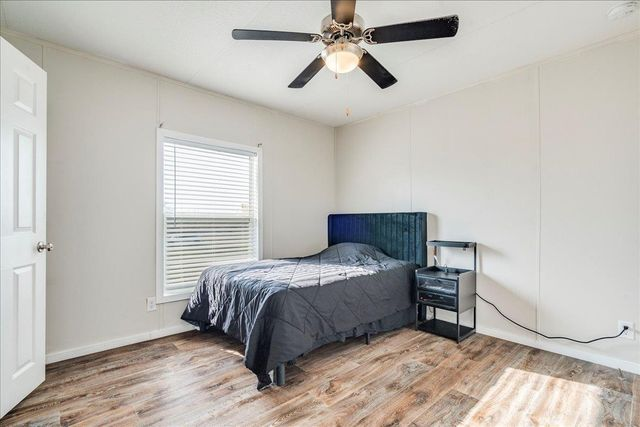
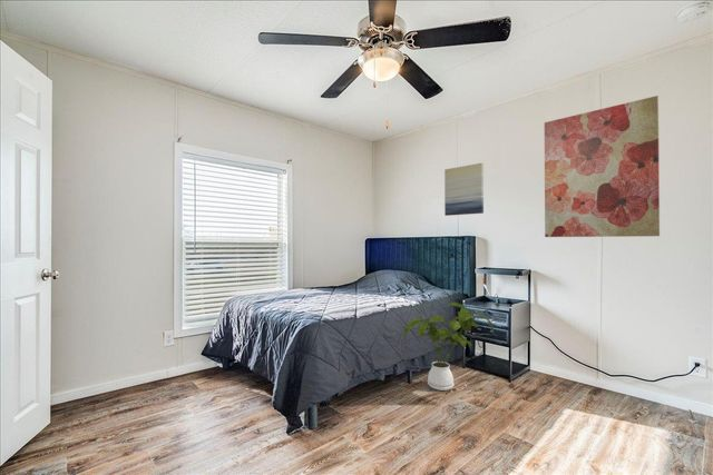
+ wall art (596, 174)
+ house plant (453, 345)
+ wall art (462, 190)
